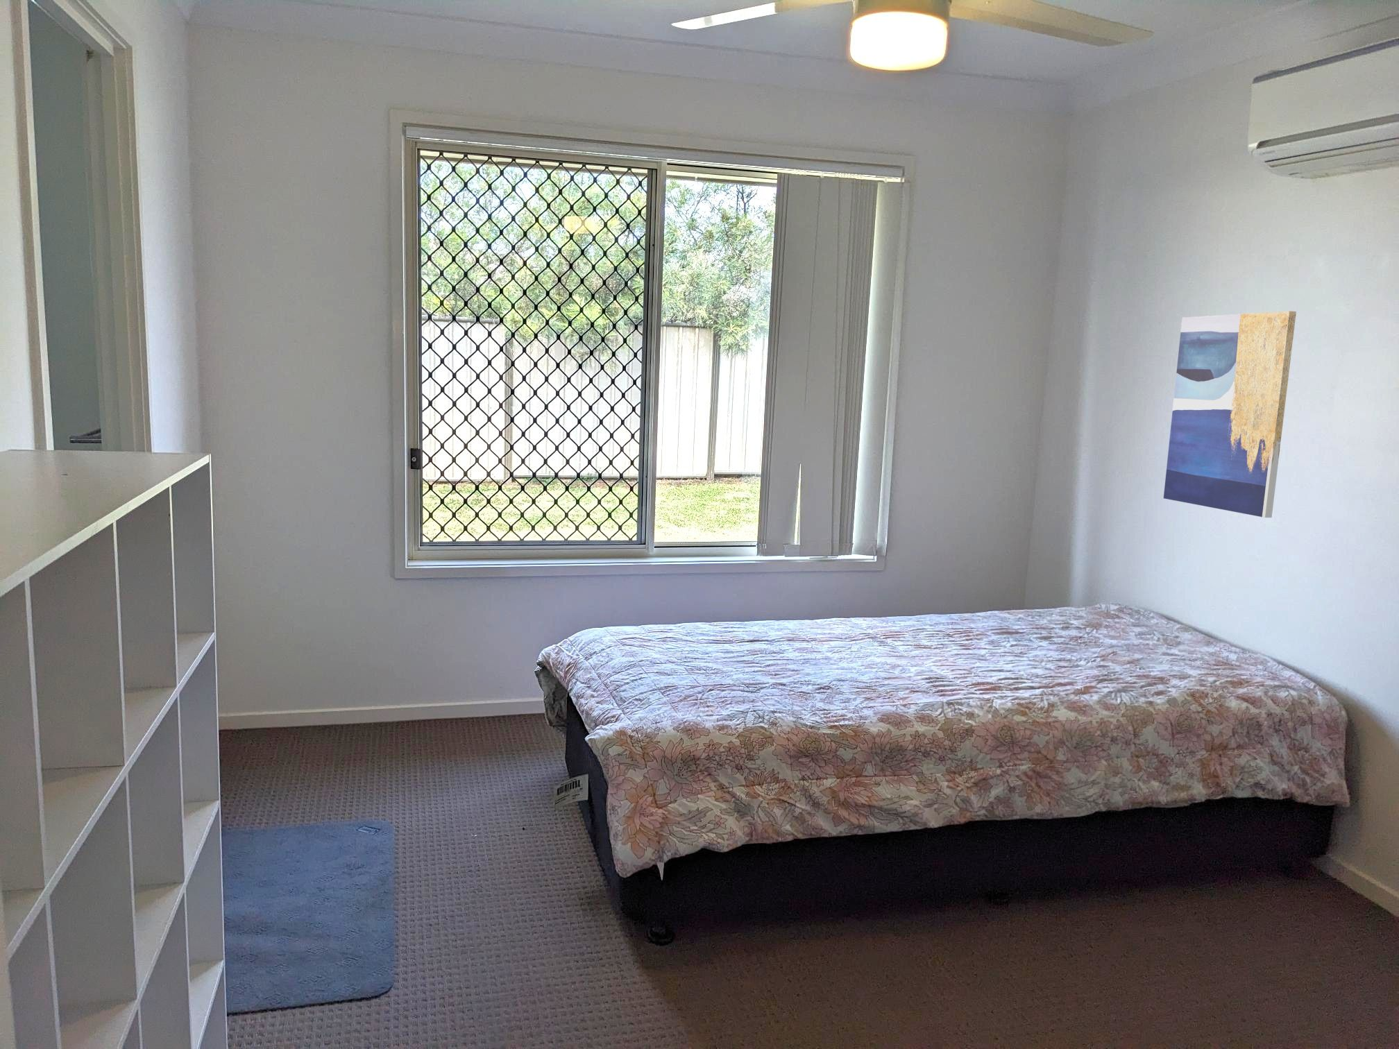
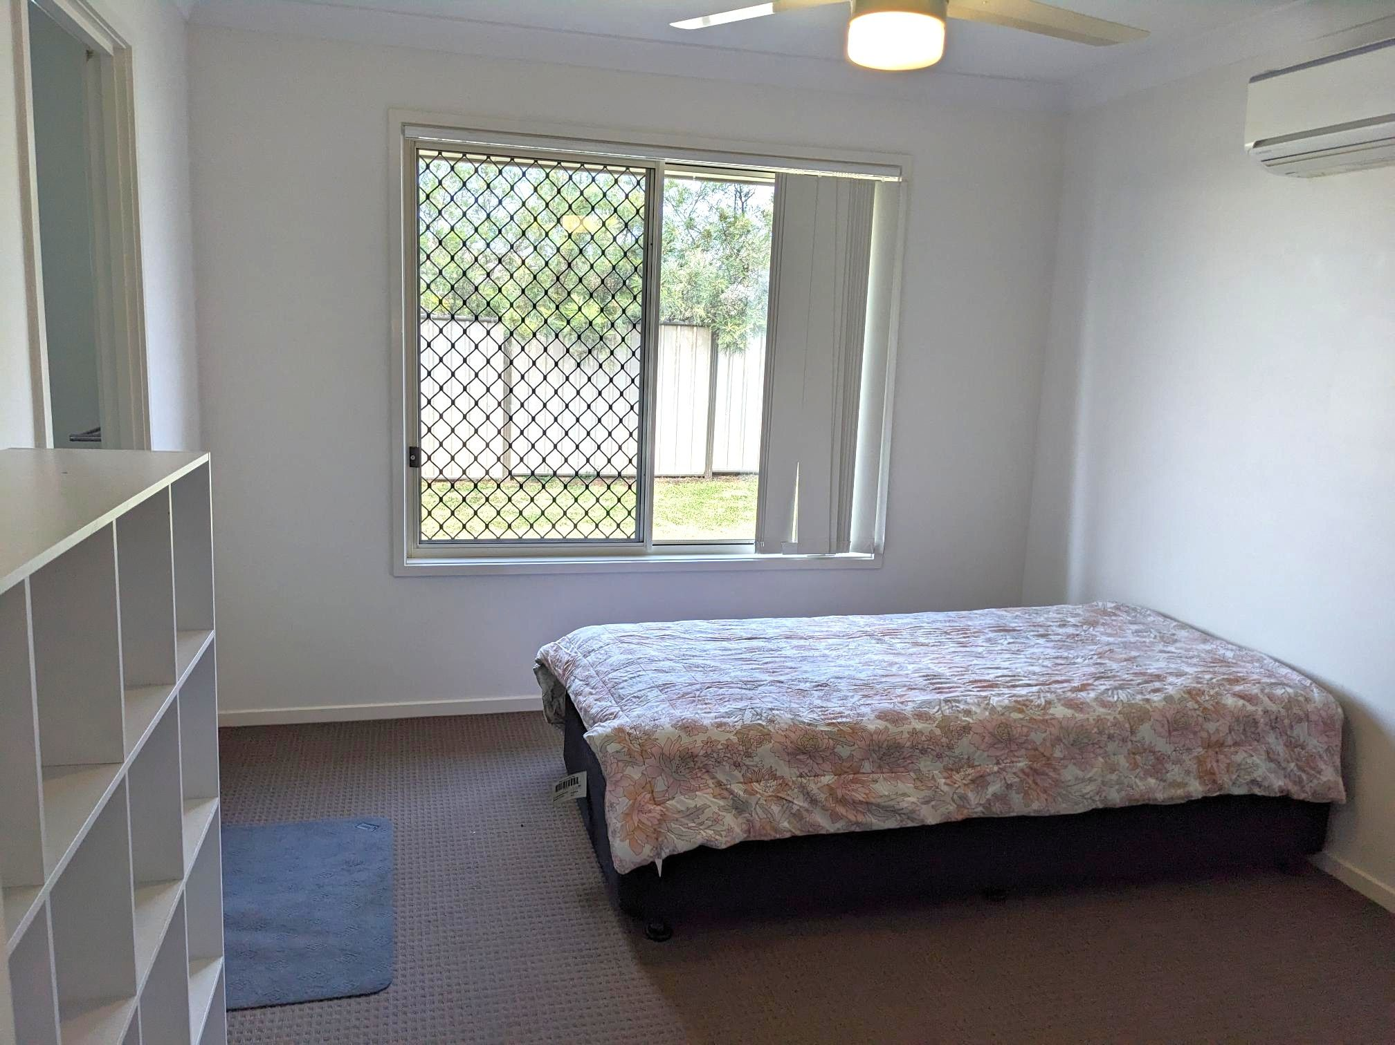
- wall art (1224, 412)
